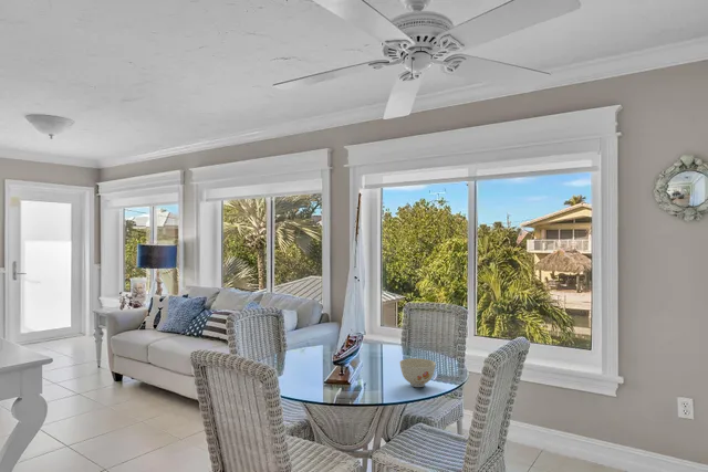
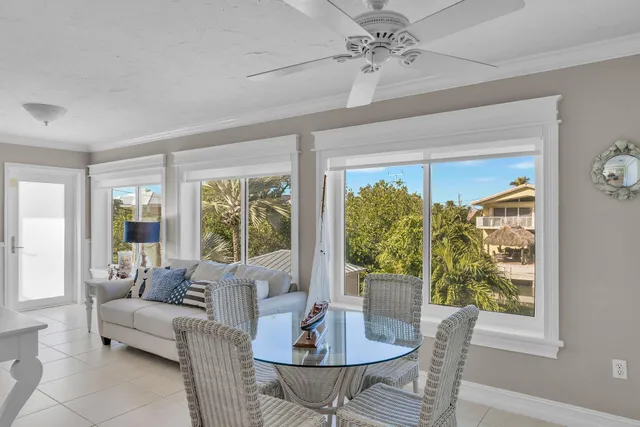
- bowl (417, 374)
